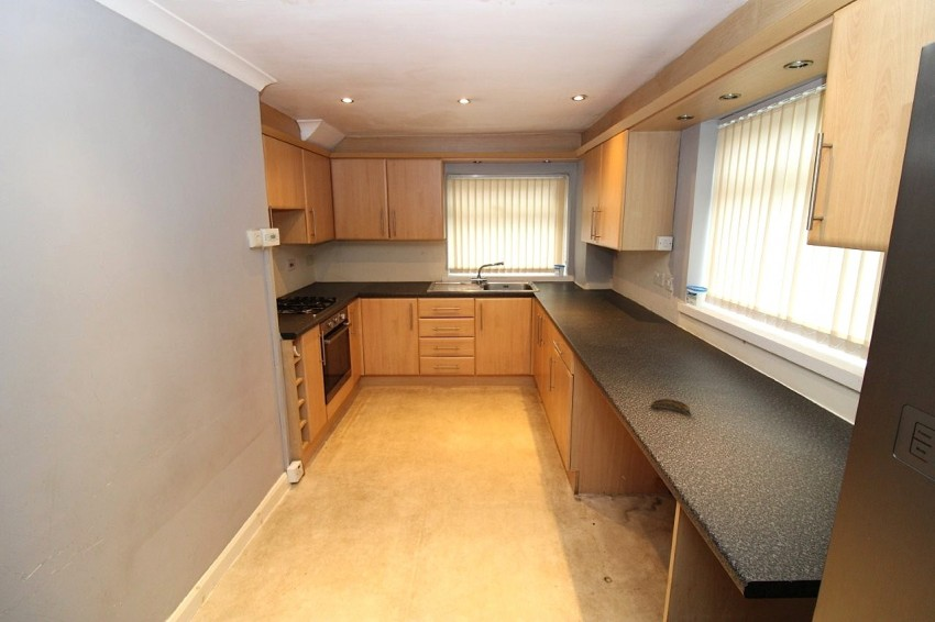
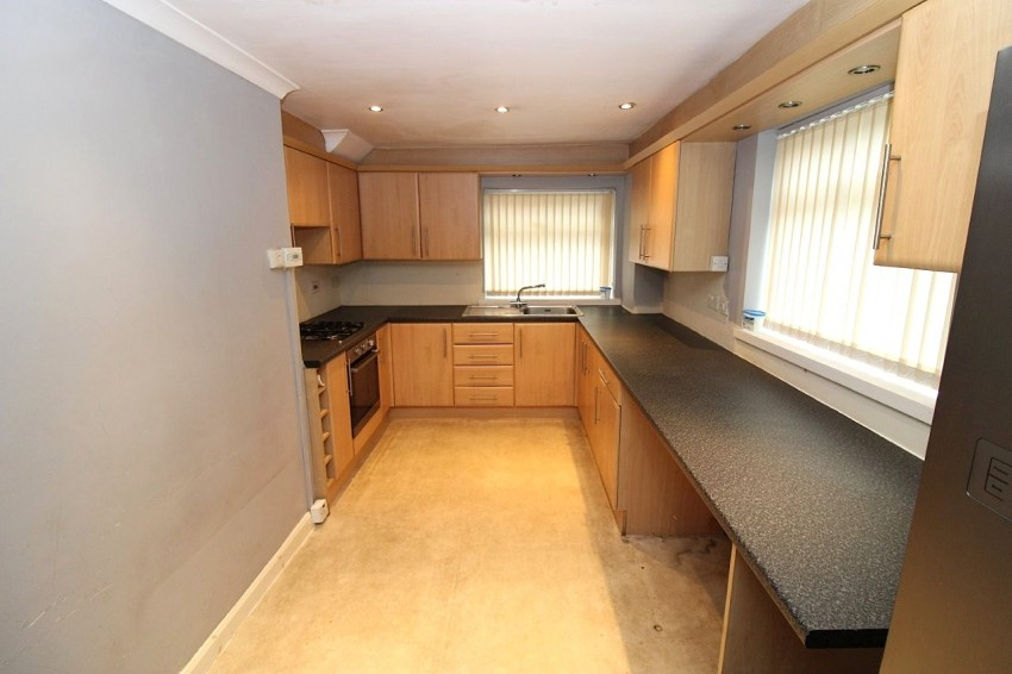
- banana (670, 406)
